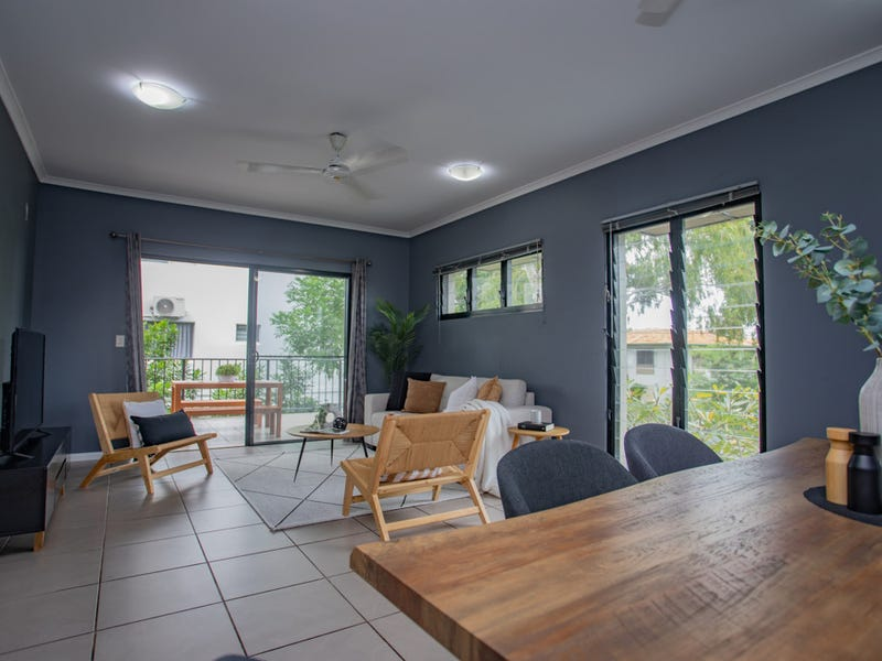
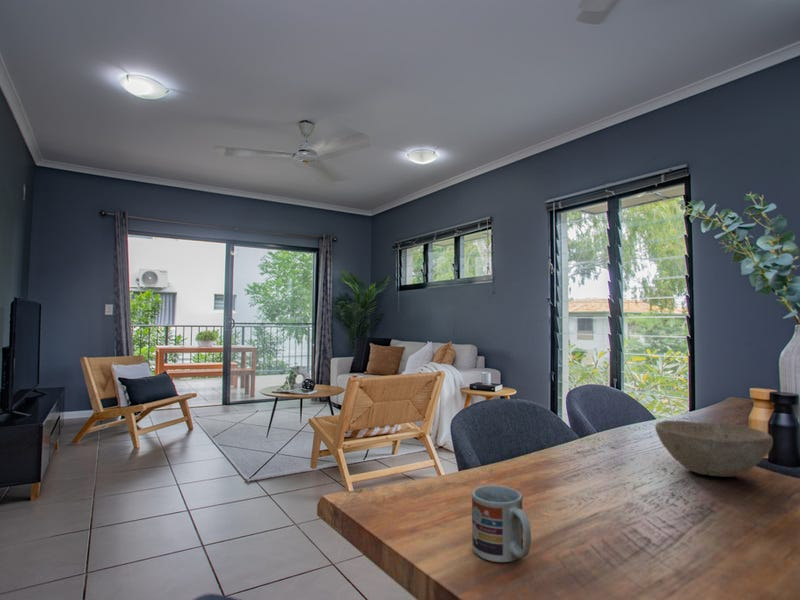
+ bowl (711, 450)
+ cup (504, 525)
